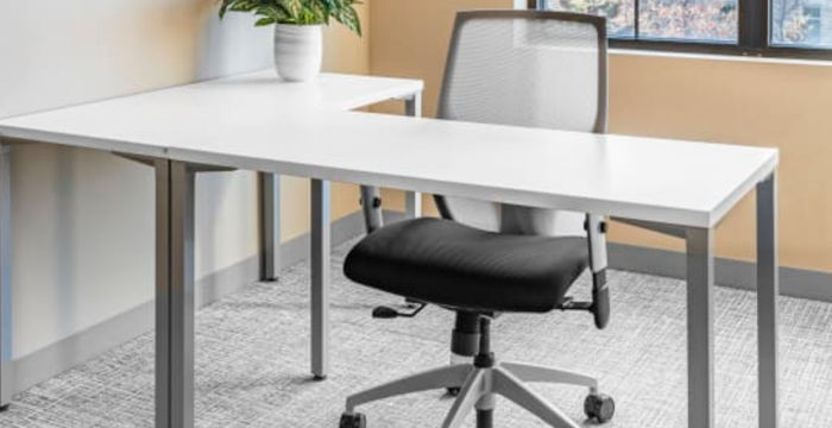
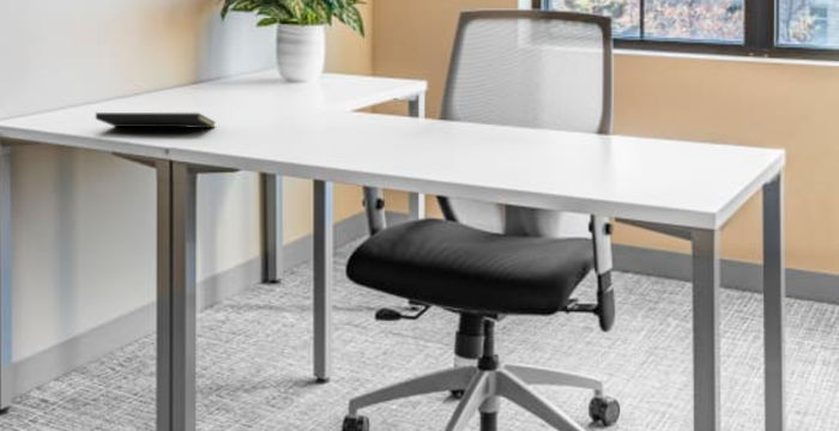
+ notepad (157, 120)
